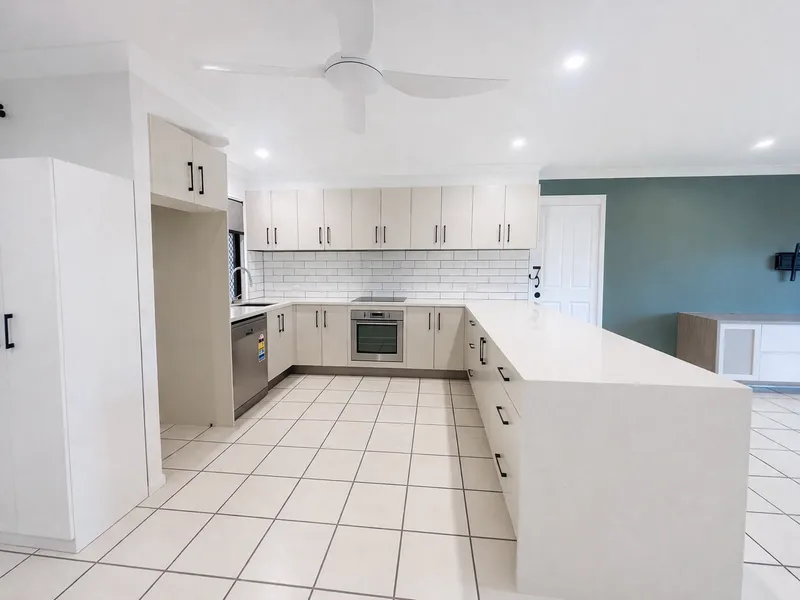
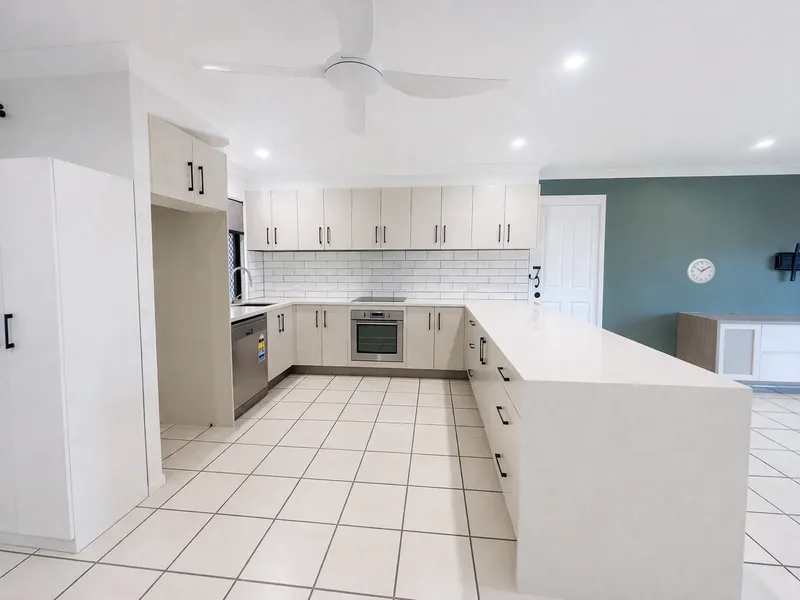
+ wall clock (701, 271)
